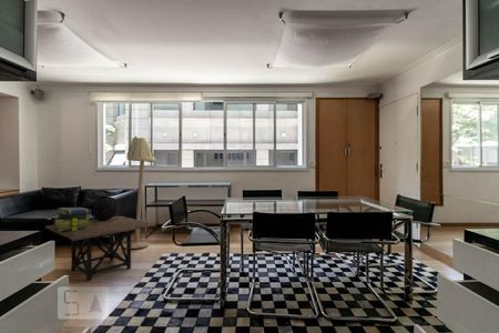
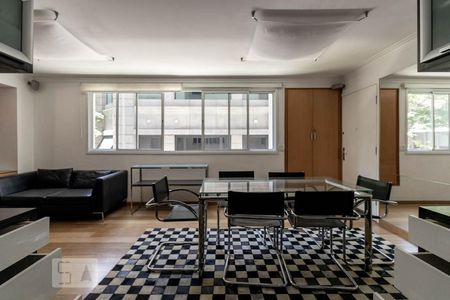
- side table (101, 248)
- floor lamp (140, 190)
- stack of books (72, 218)
- decorative sphere (104, 208)
